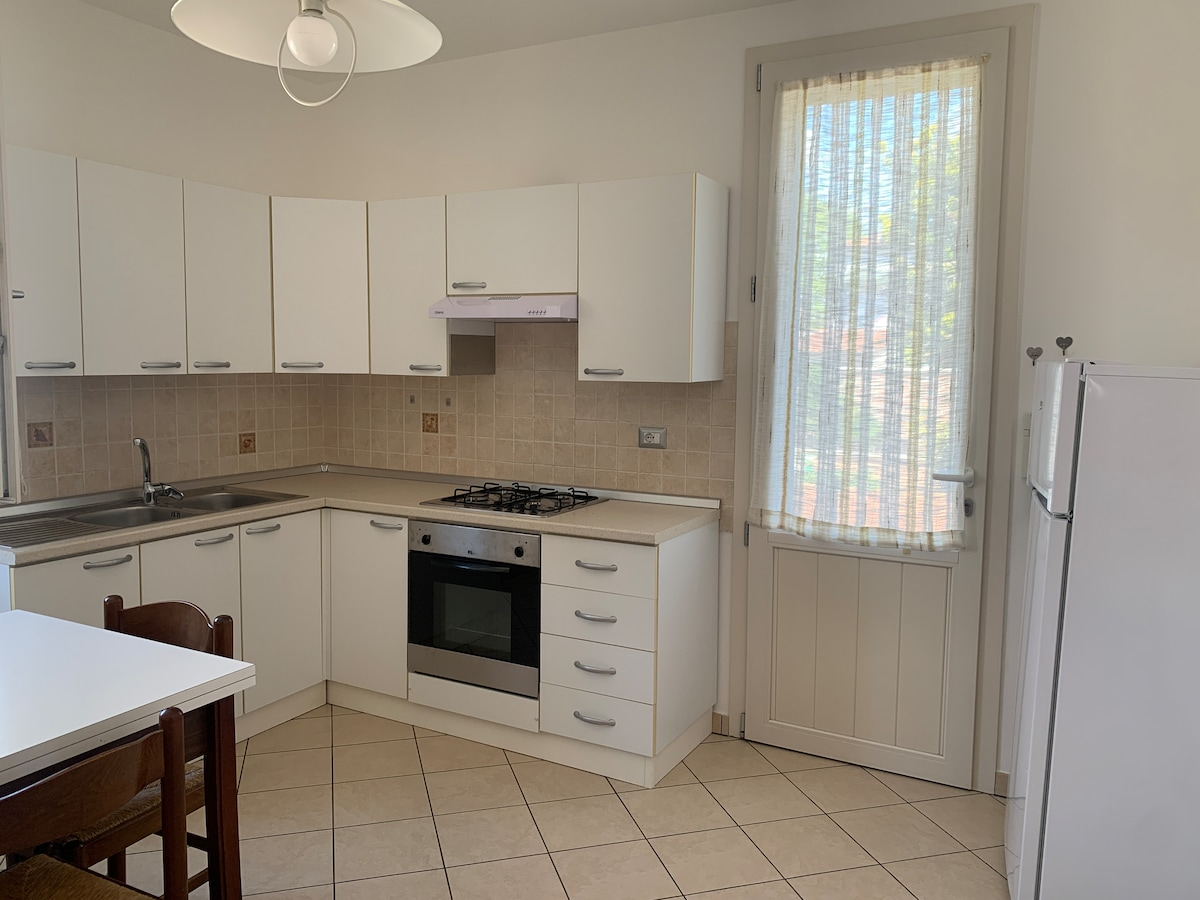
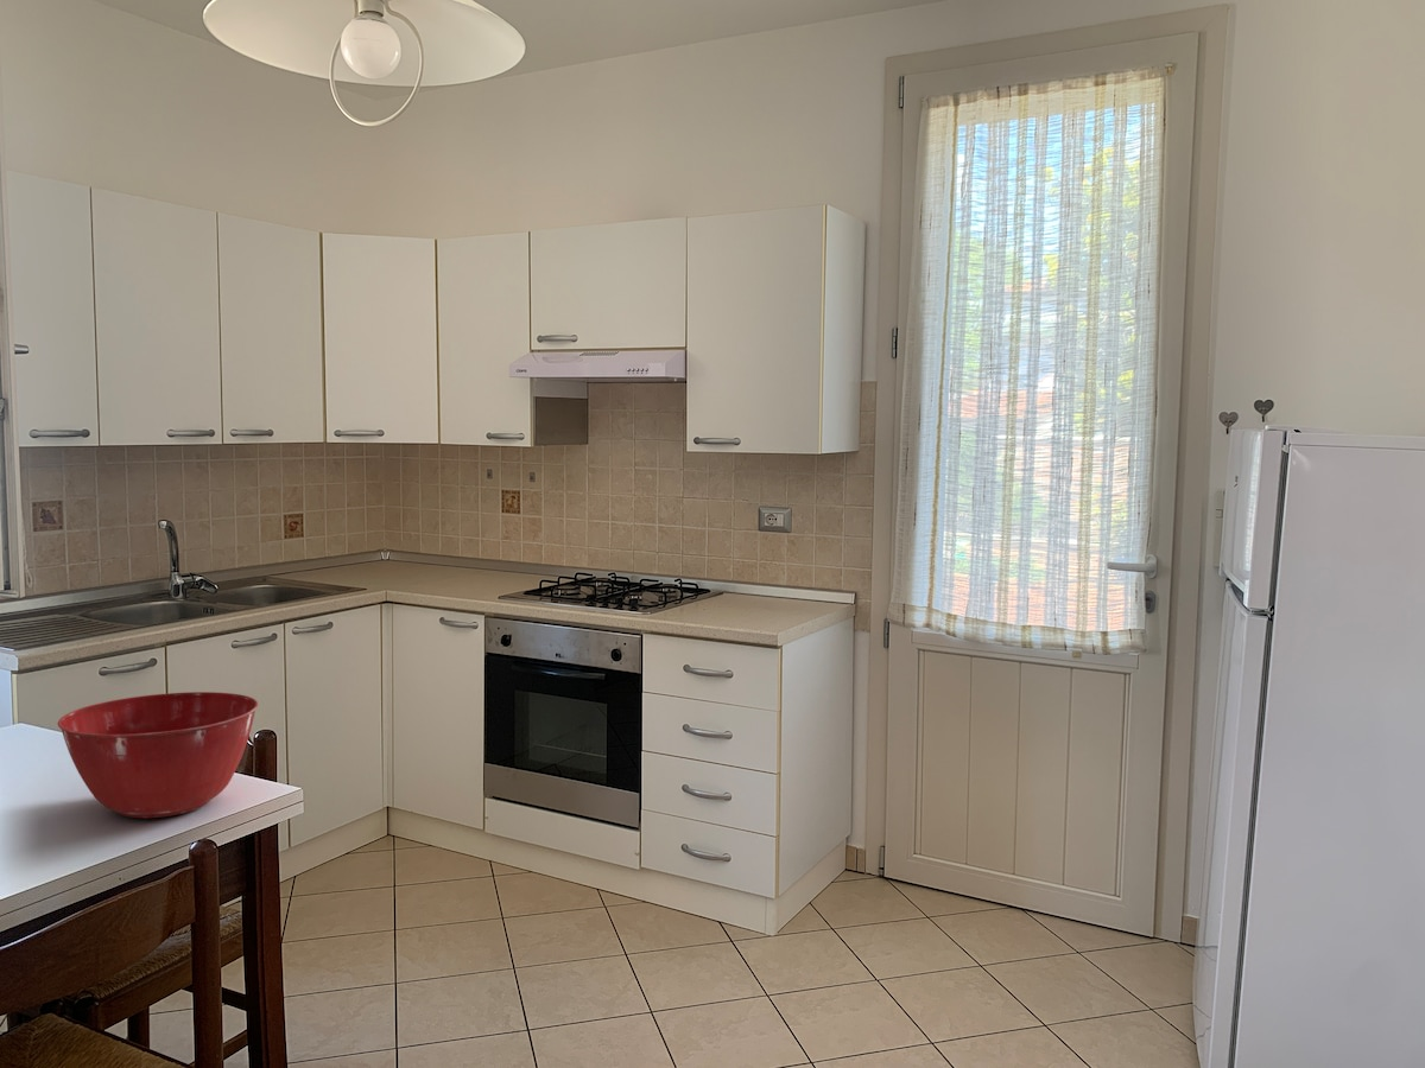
+ mixing bowl (162, 757)
